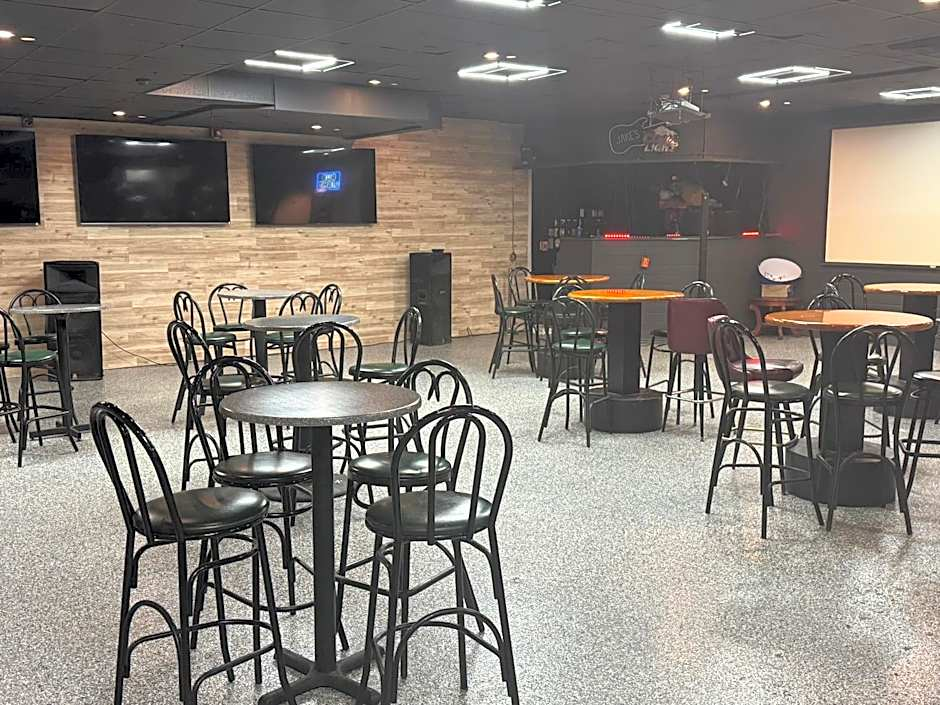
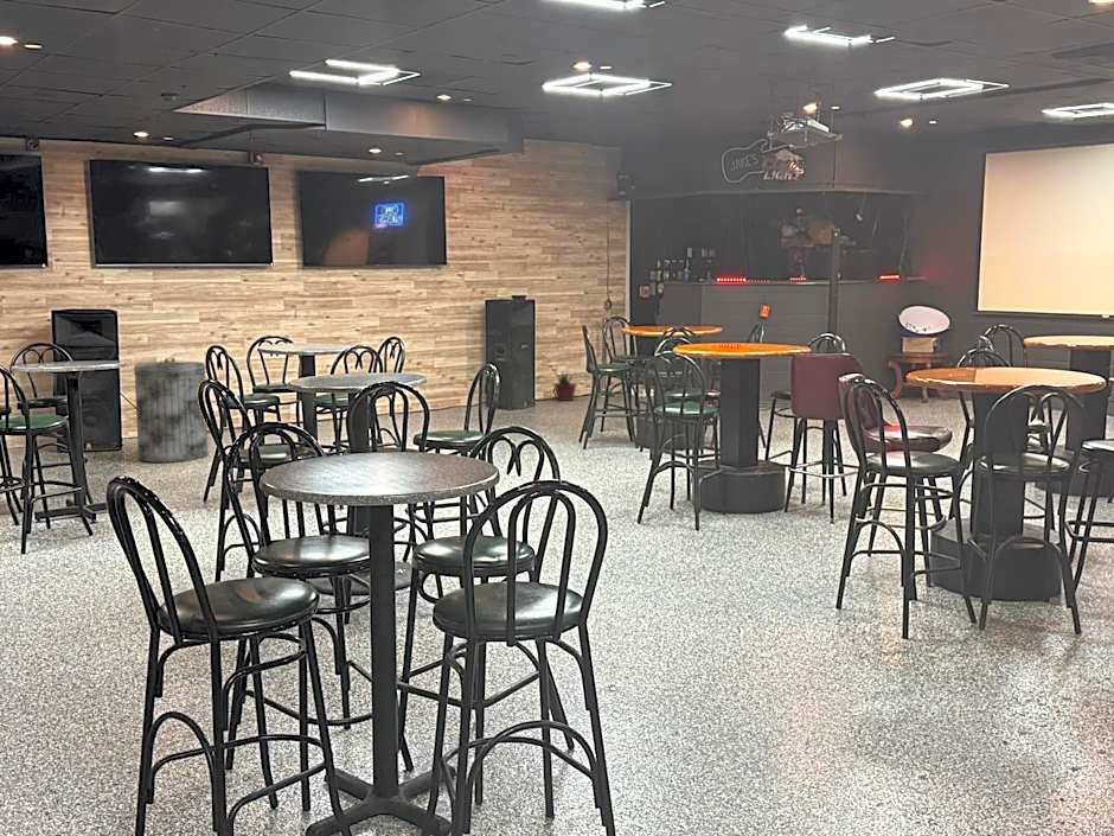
+ trash can (171, 407)
+ potted plant (563, 385)
